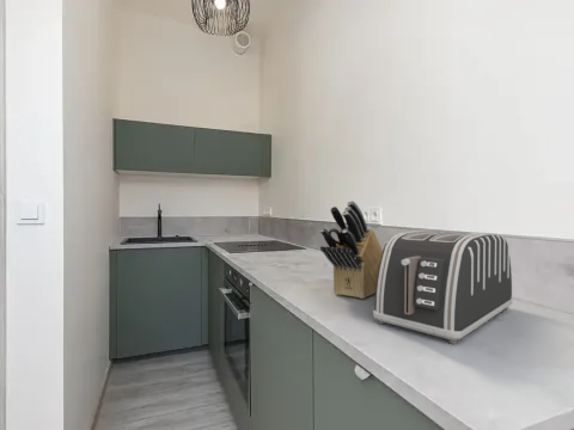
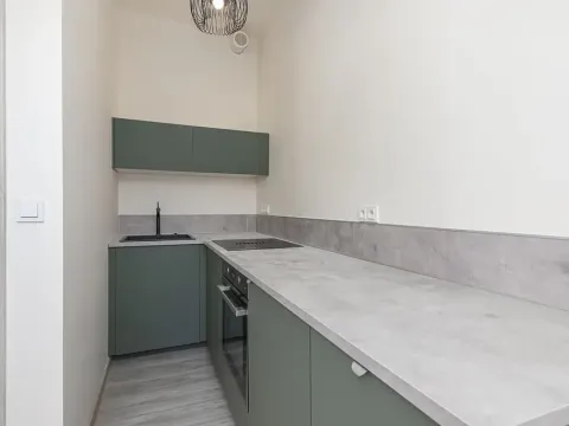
- toaster (445, 274)
- knife block (359, 246)
